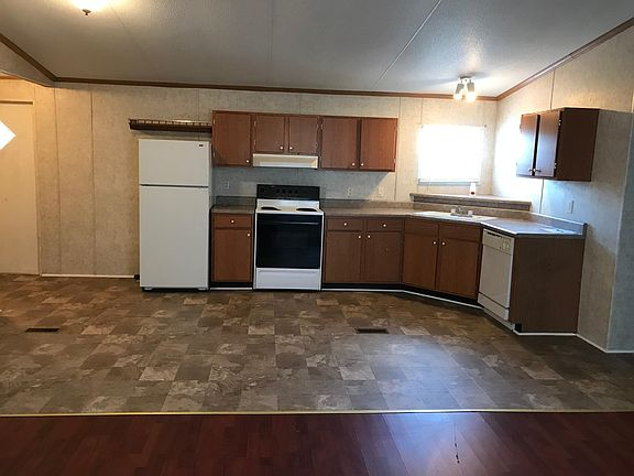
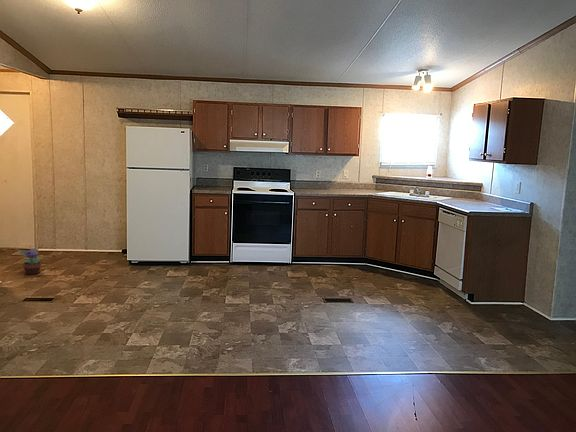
+ decorative plant (32, 259)
